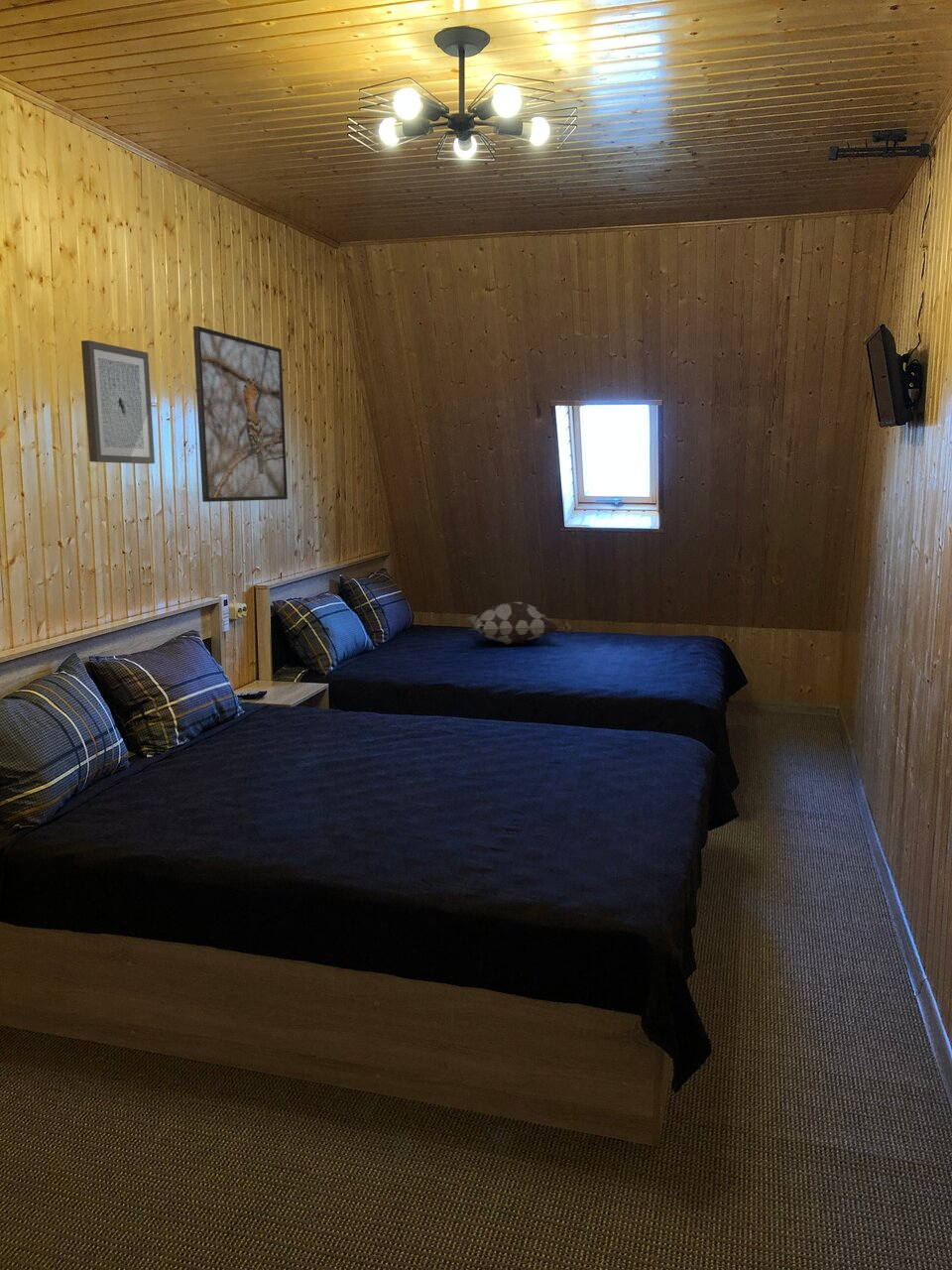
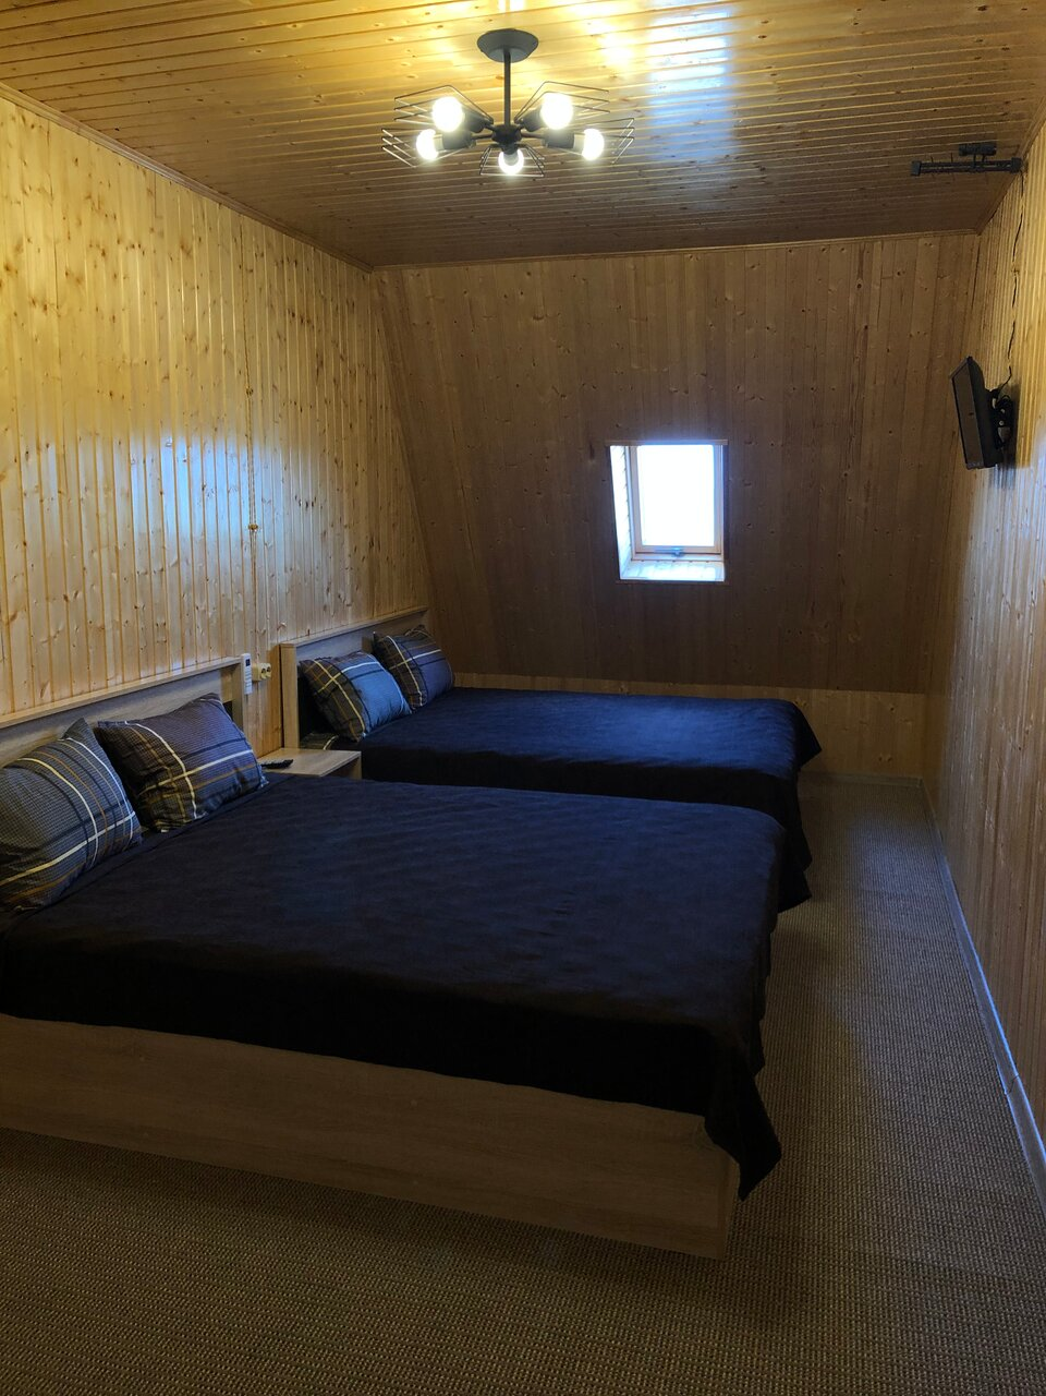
- decorative pillow (510, 623)
- wall art (119, 405)
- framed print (244, 420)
